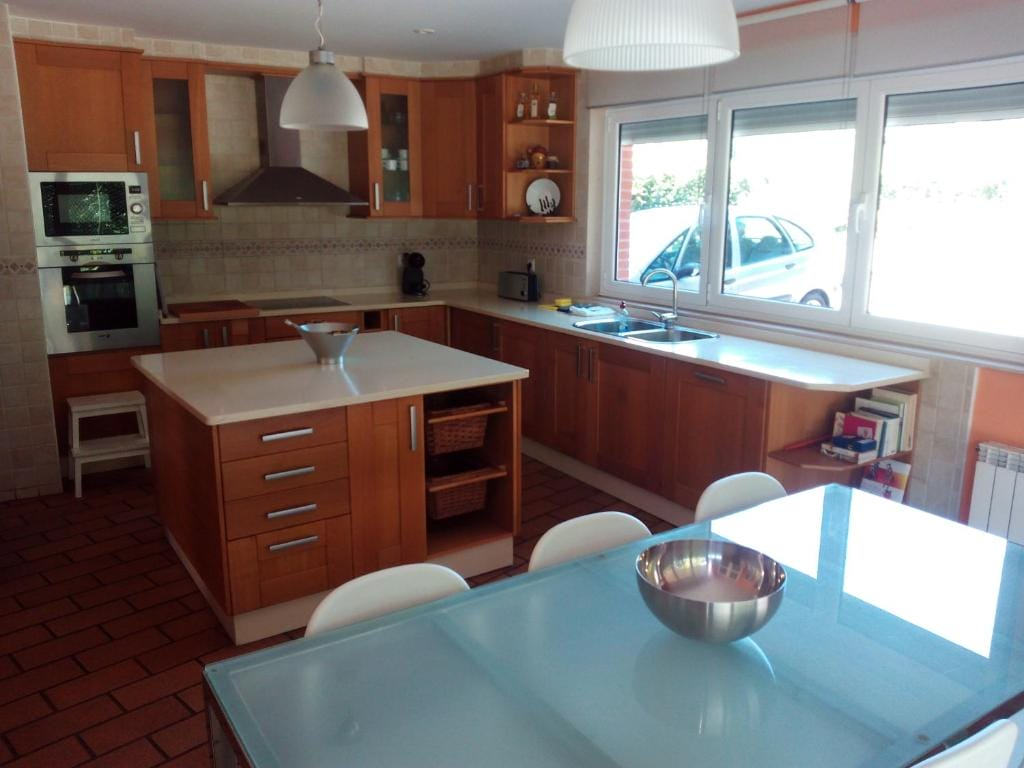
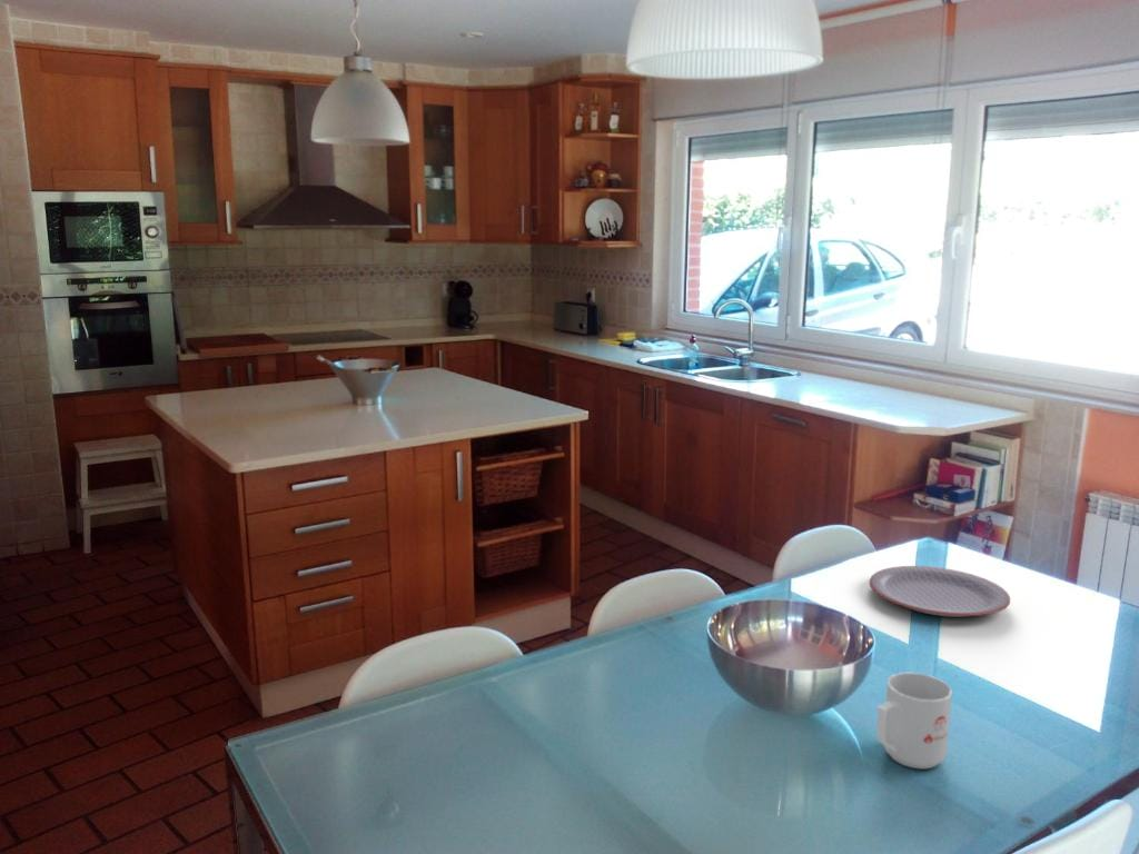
+ plate (937, 593)
+ mug (909, 723)
